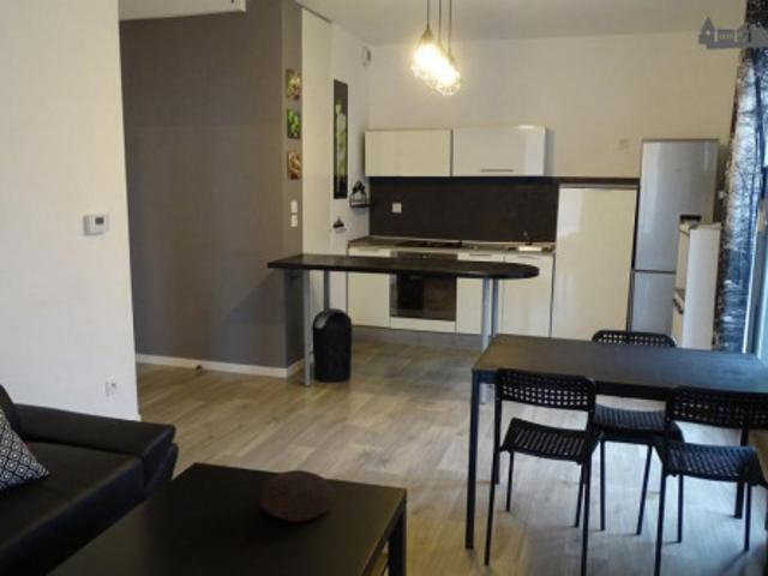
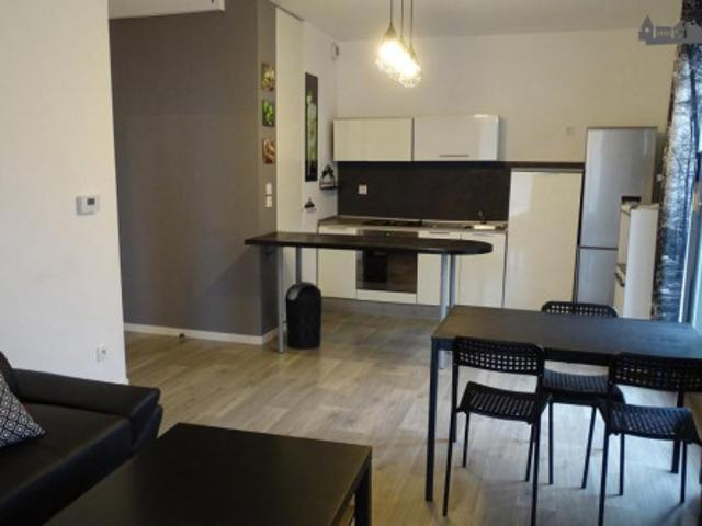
- decorative bowl (296, 492)
